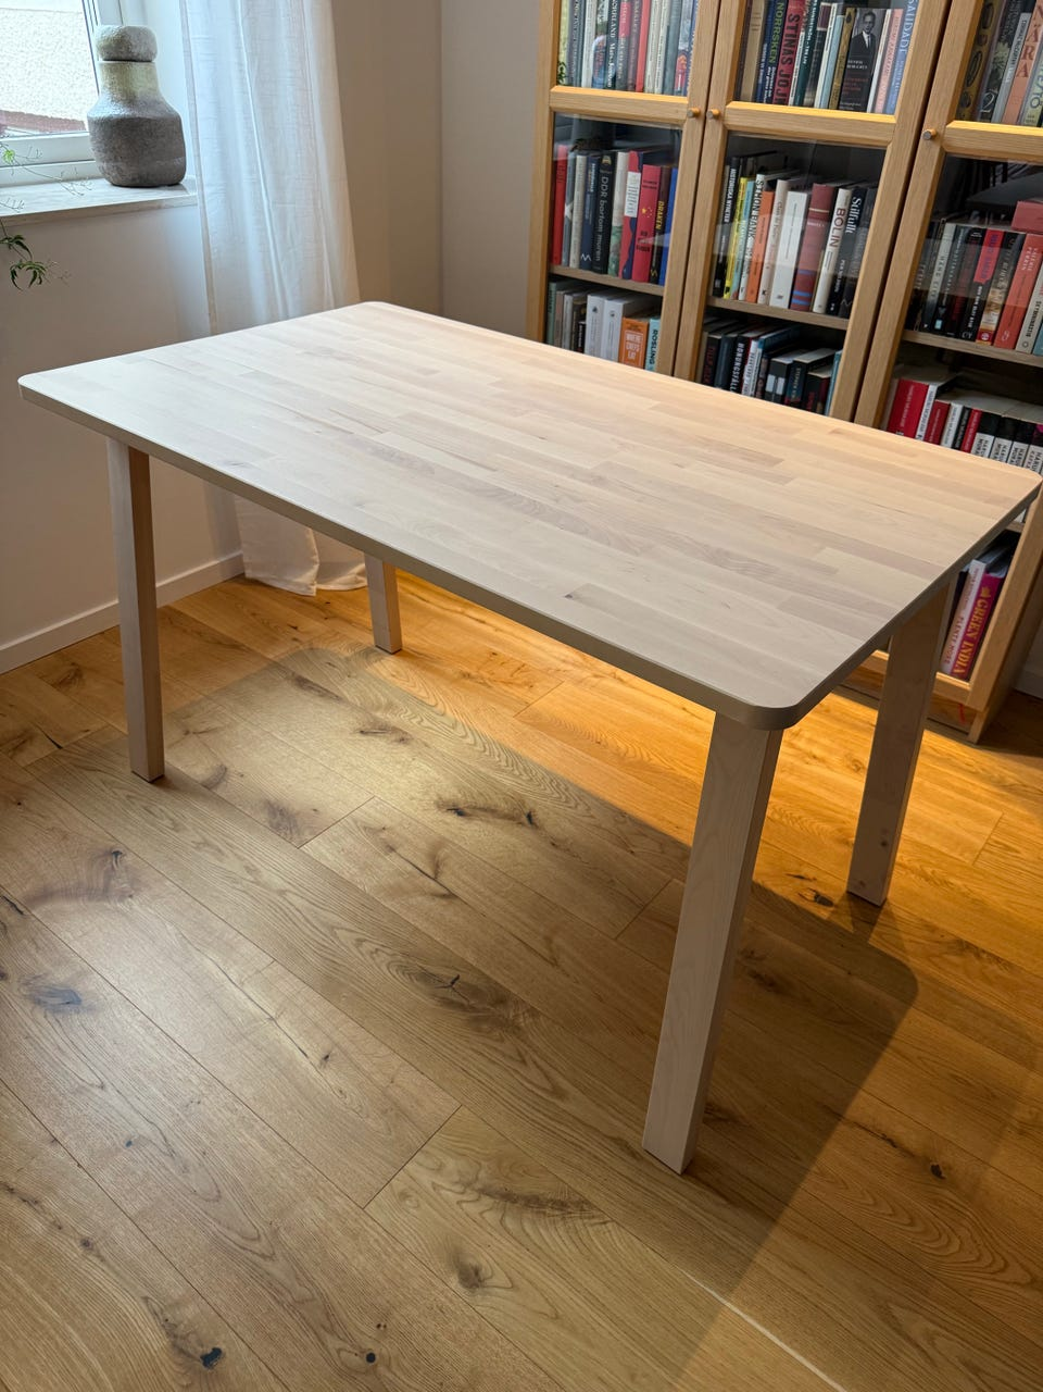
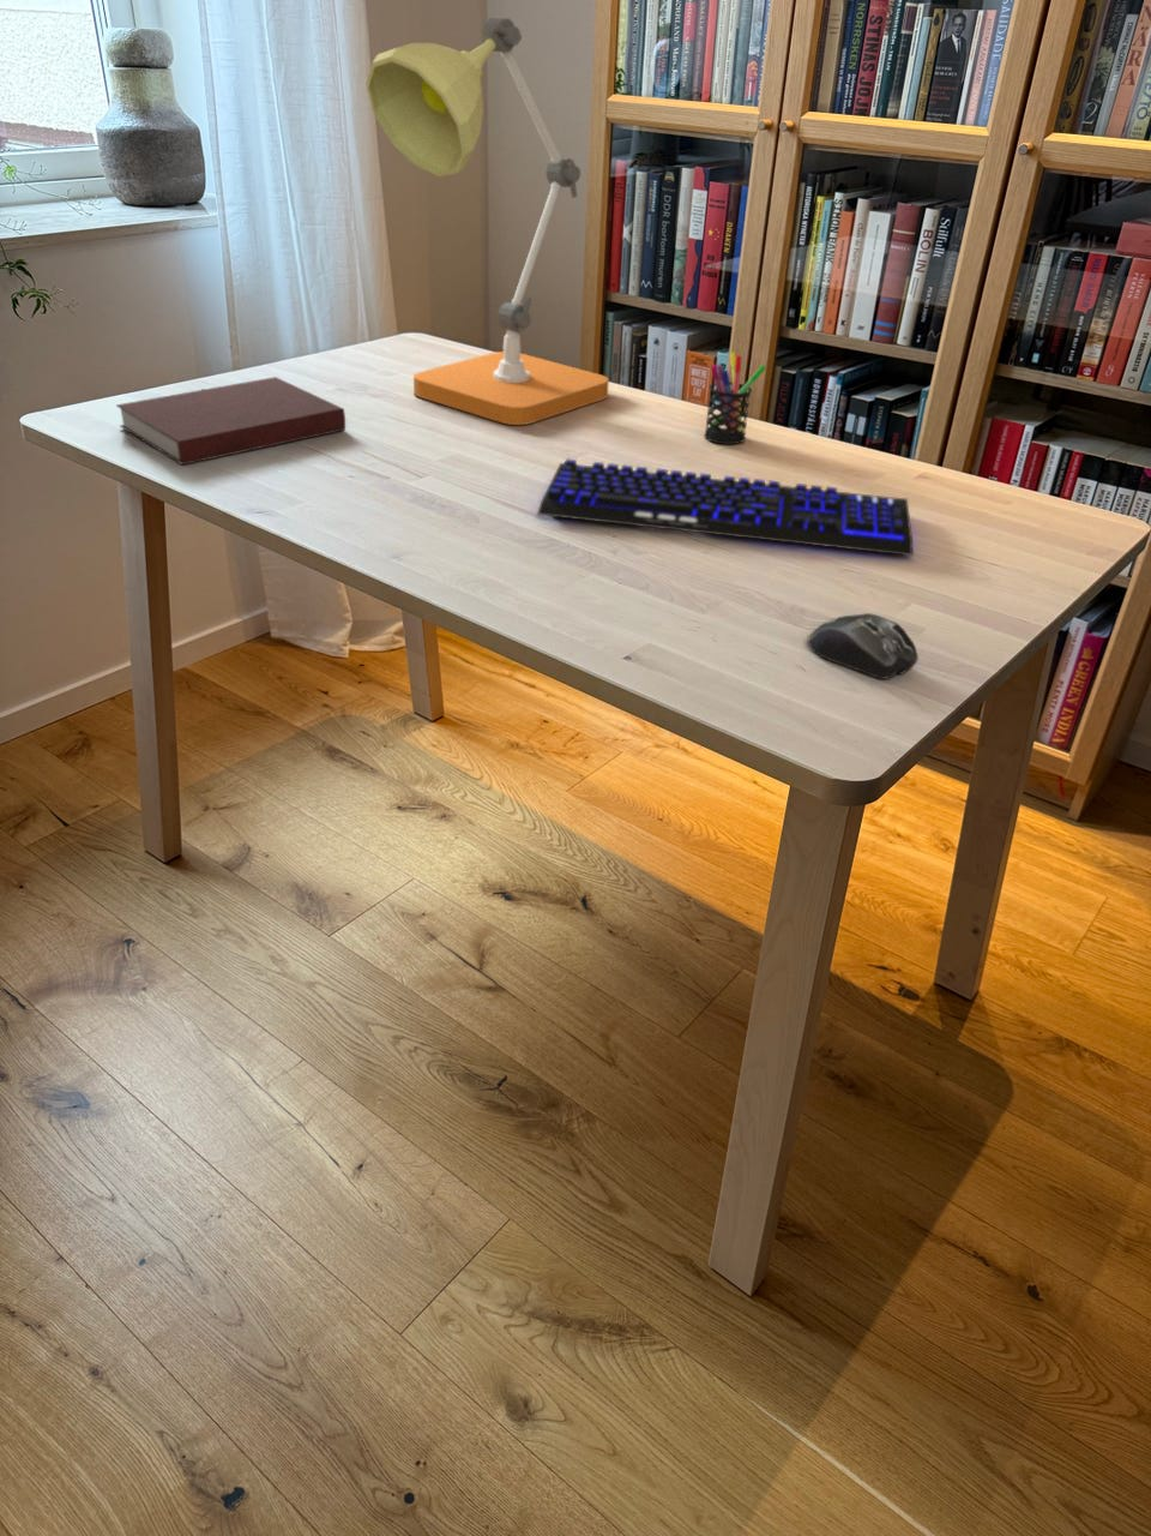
+ desk lamp (532, 241)
+ keyboard (725, 504)
+ pen holder (735, 394)
+ notebook (231, 417)
+ computer mouse (863, 640)
